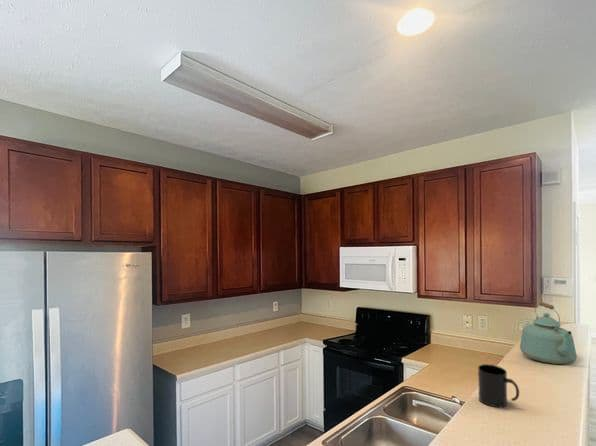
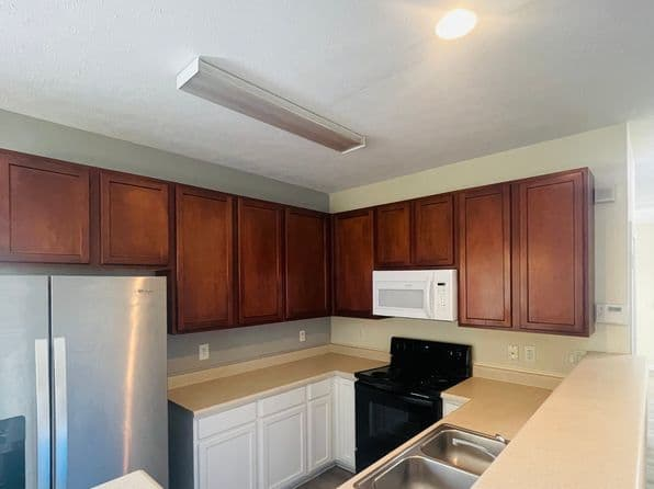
- mug (498, 386)
- kettle (550, 331)
